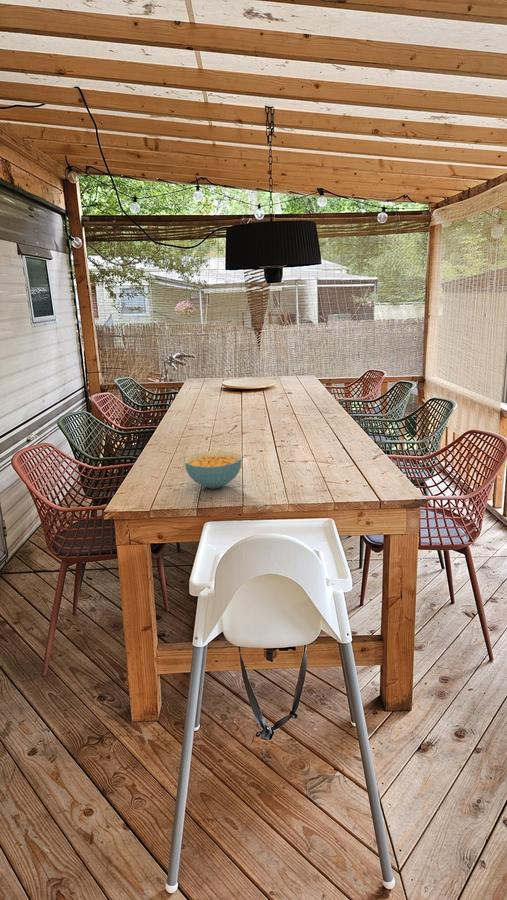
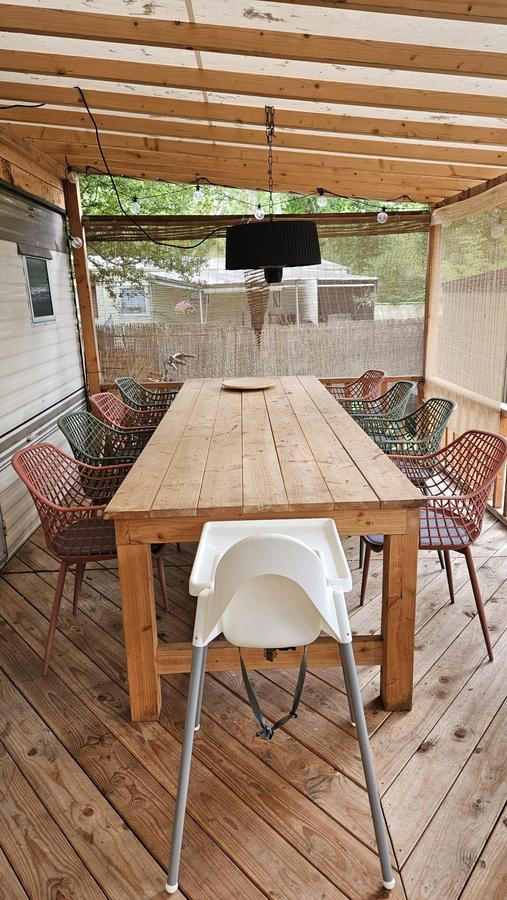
- cereal bowl (213, 472)
